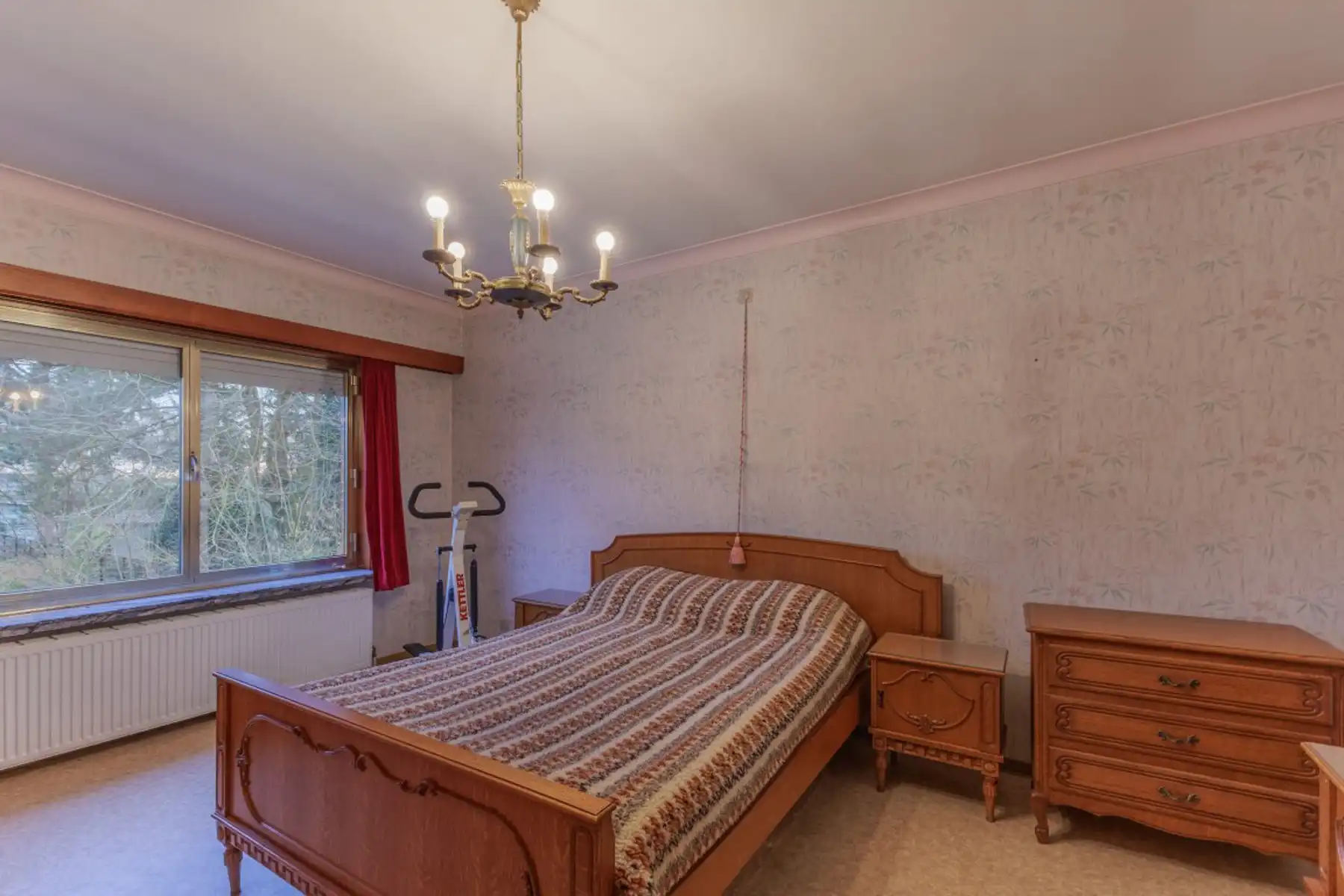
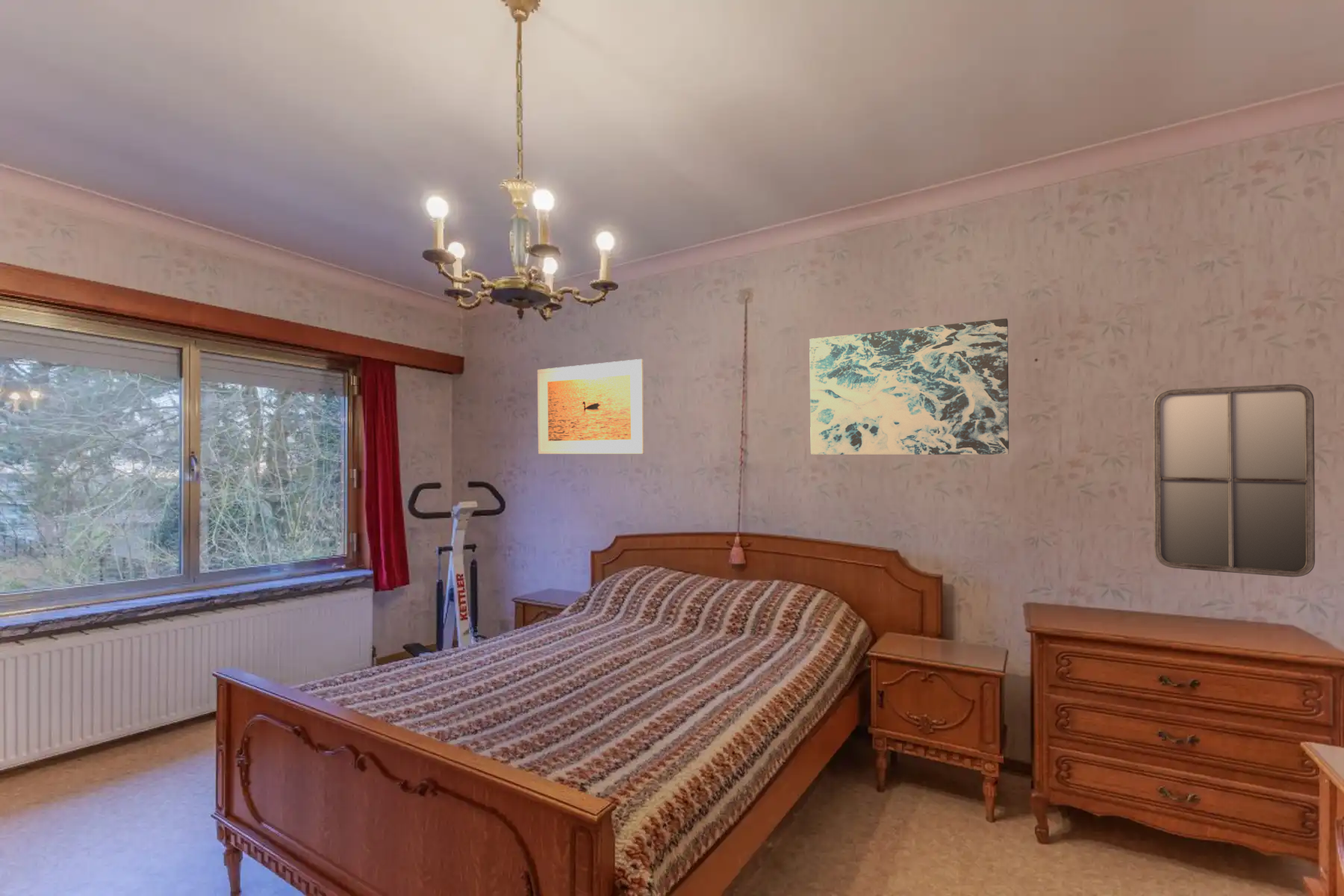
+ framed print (588, 409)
+ wall art (901, 392)
+ home mirror (1229, 479)
